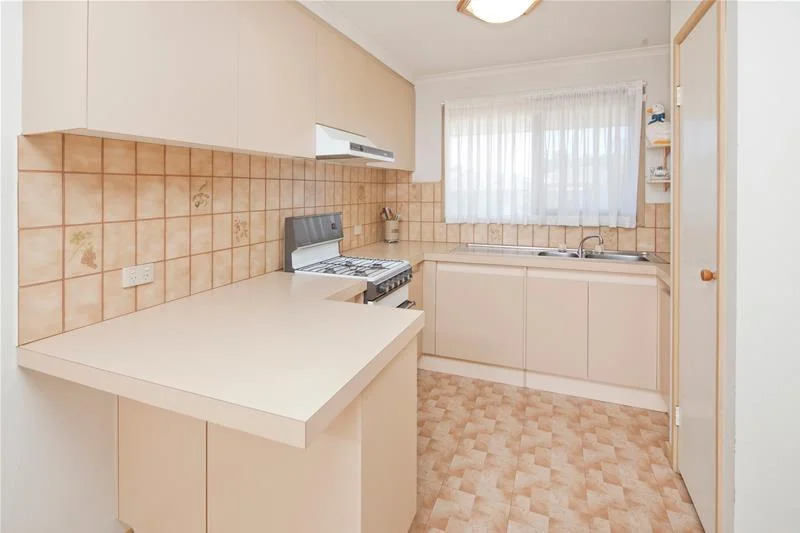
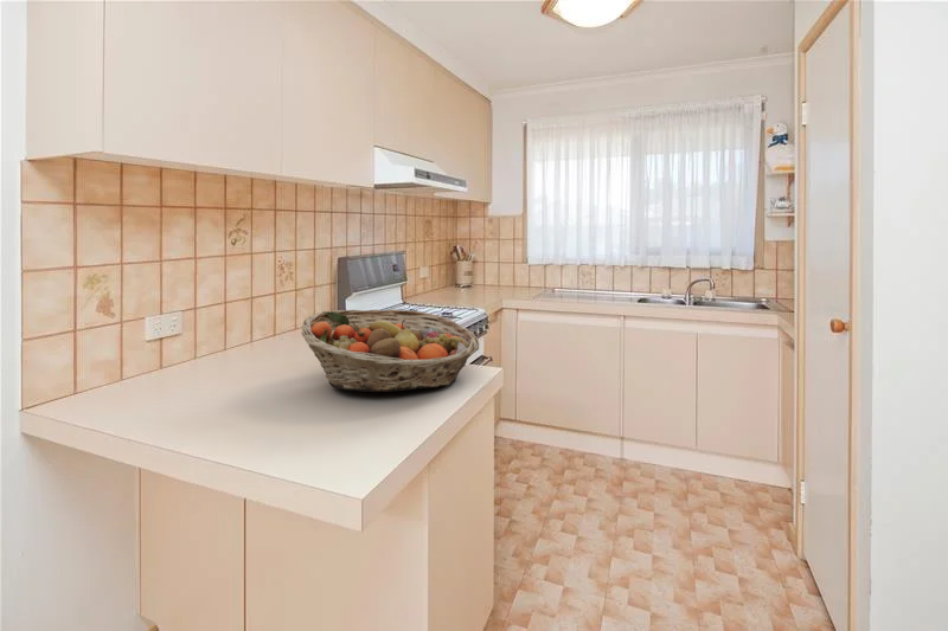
+ fruit basket (392, 346)
